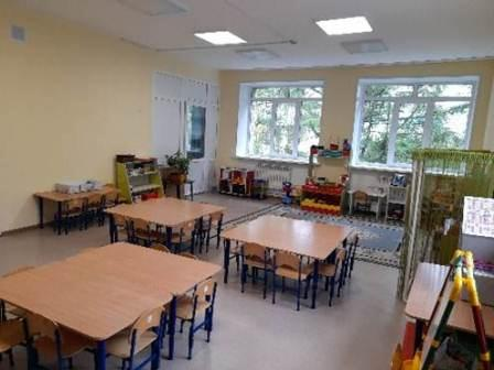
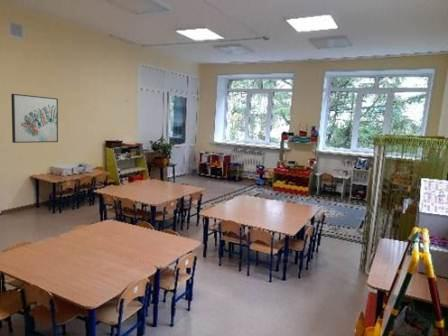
+ wall art (36, 119)
